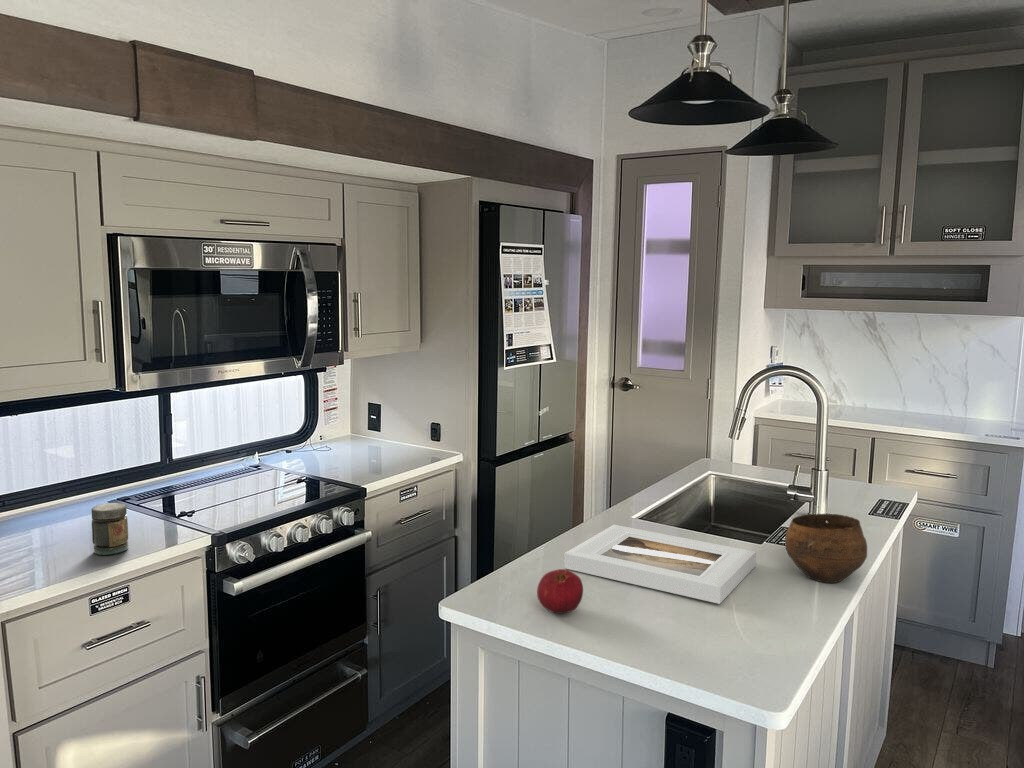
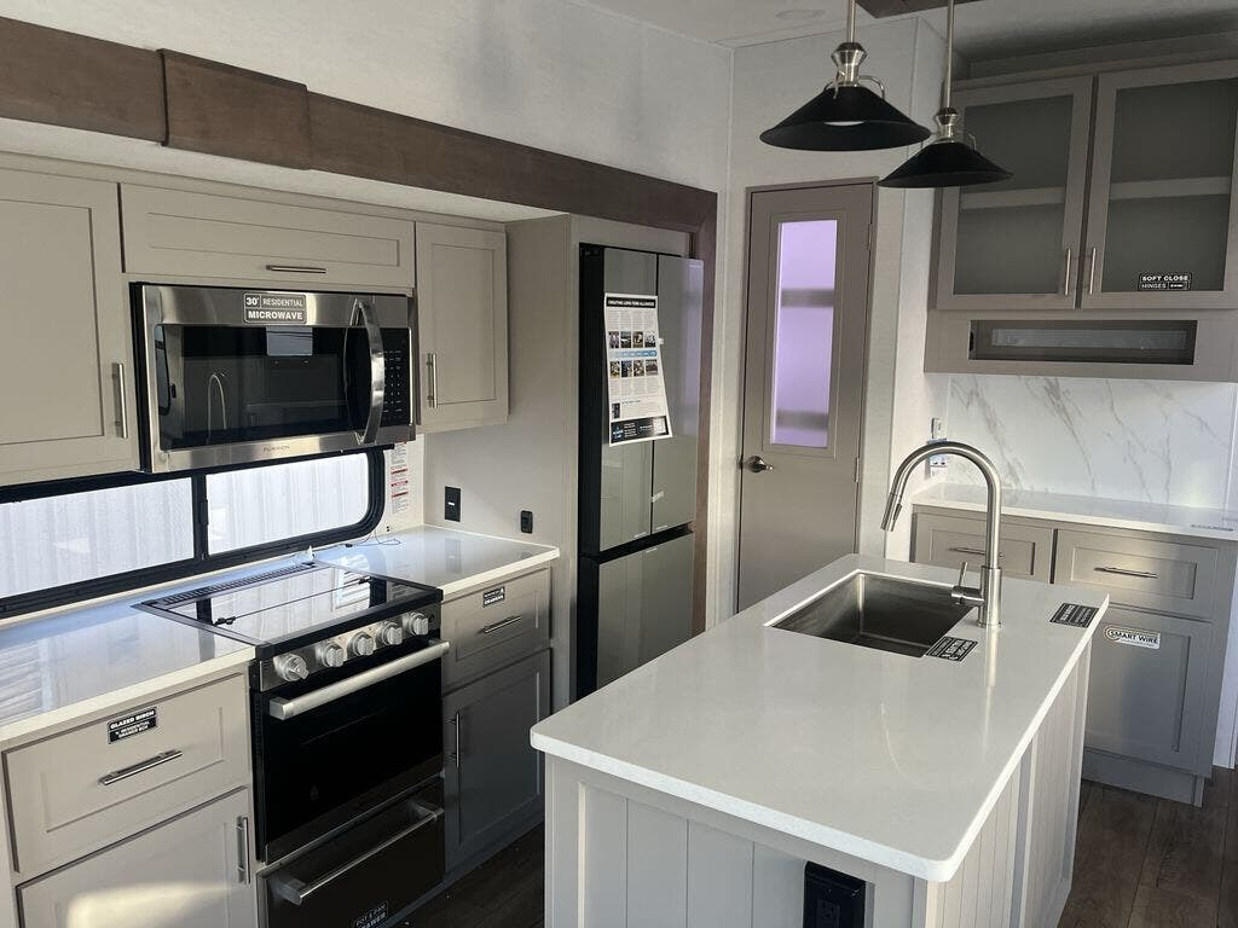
- bowl (825, 547)
- jar (110, 528)
- picture frame (660, 559)
- fruit (560, 590)
